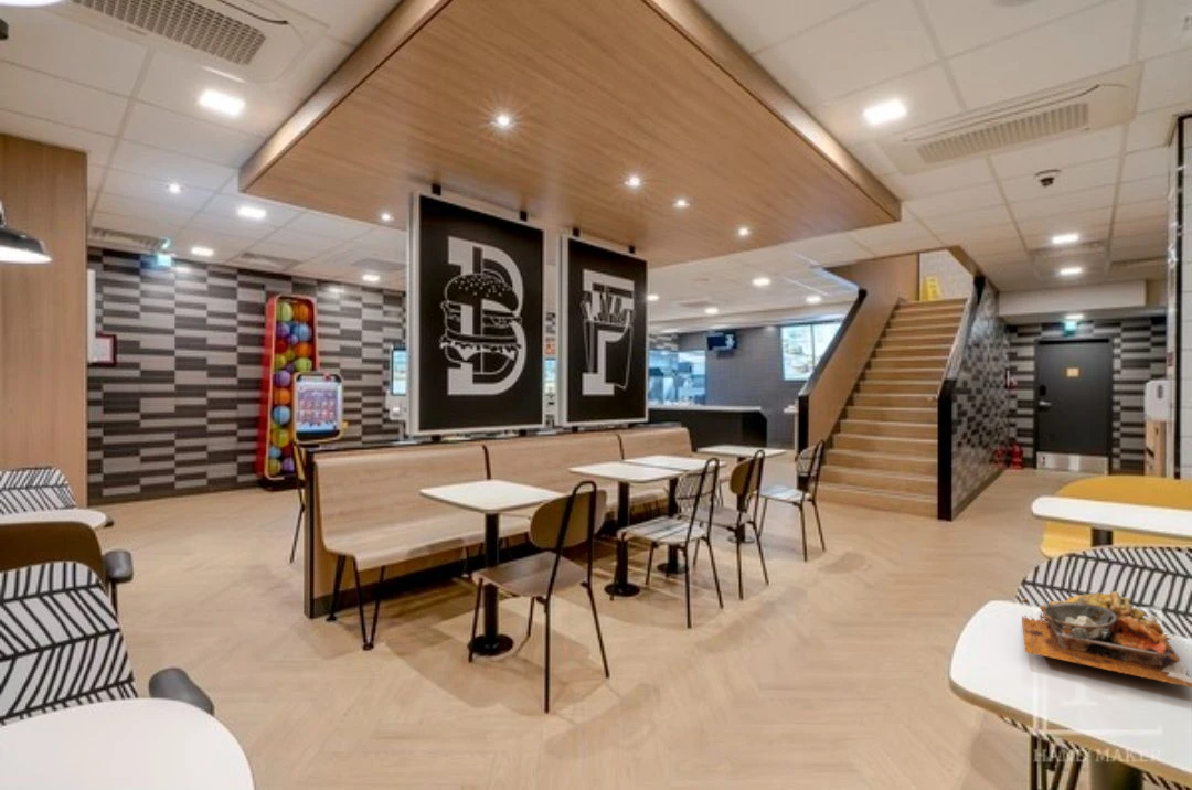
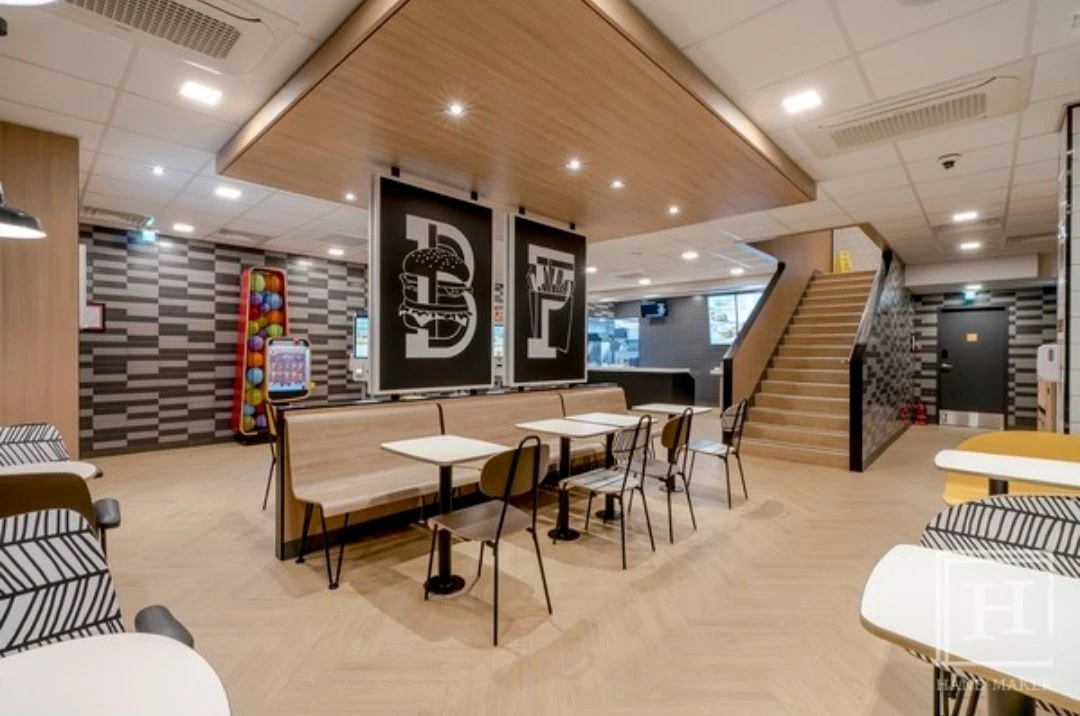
- food tray (1095, 618)
